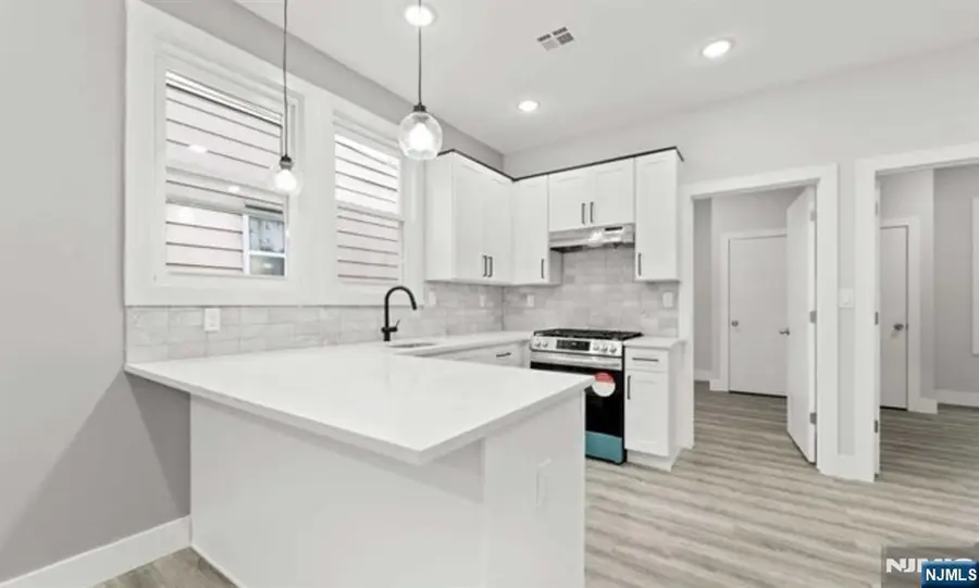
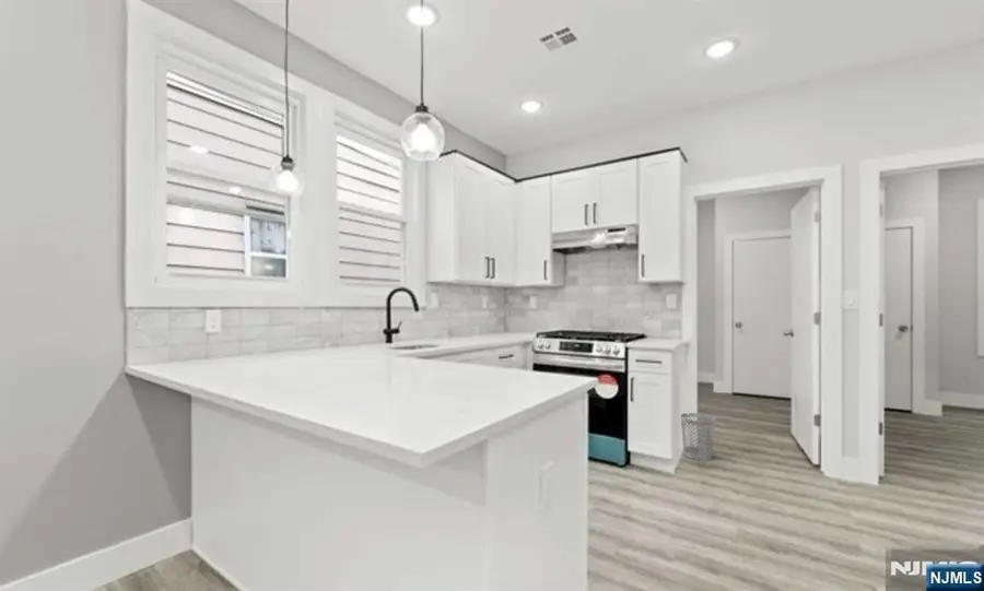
+ wastebasket (696, 436)
